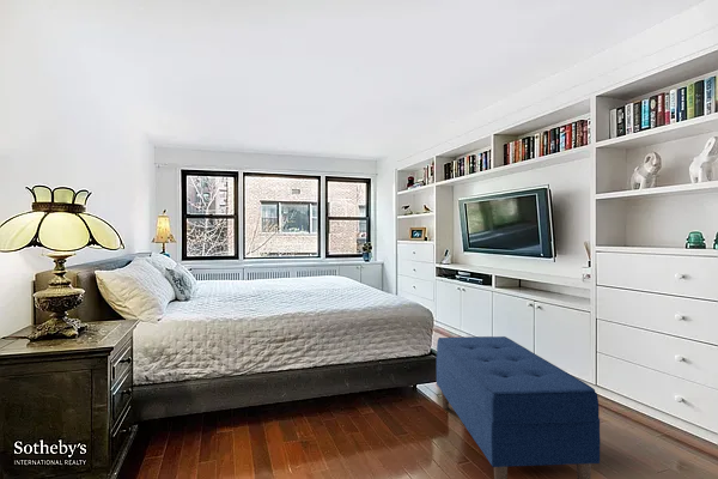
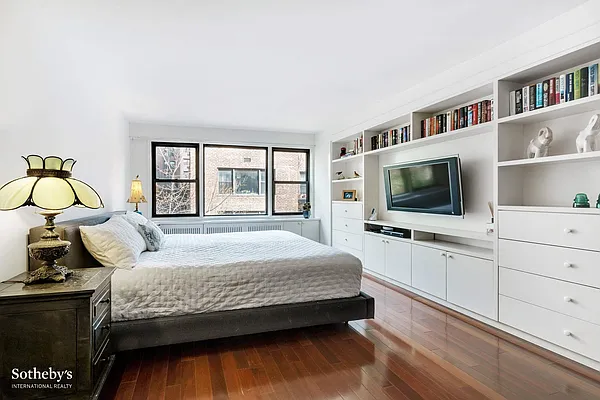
- bench (500, 400)
